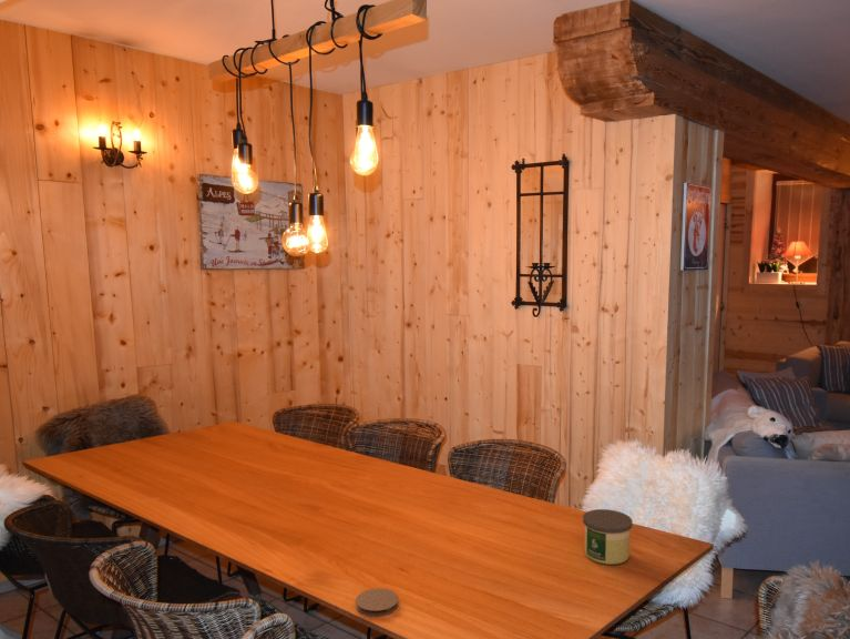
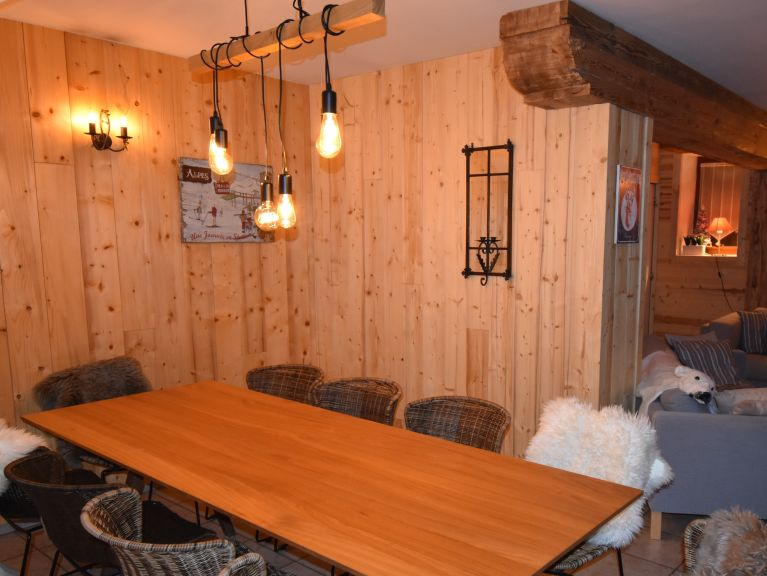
- coaster (377, 601)
- candle (606, 537)
